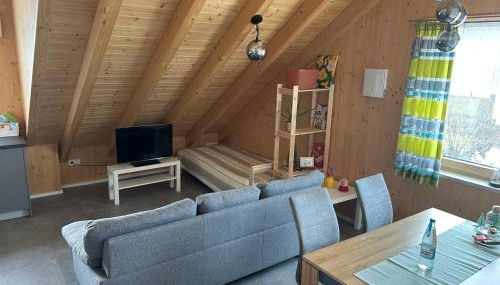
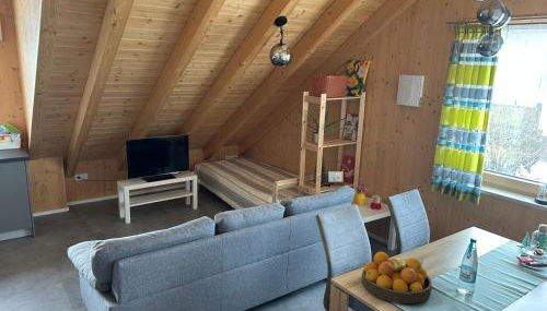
+ fruit bowl (396, 272)
